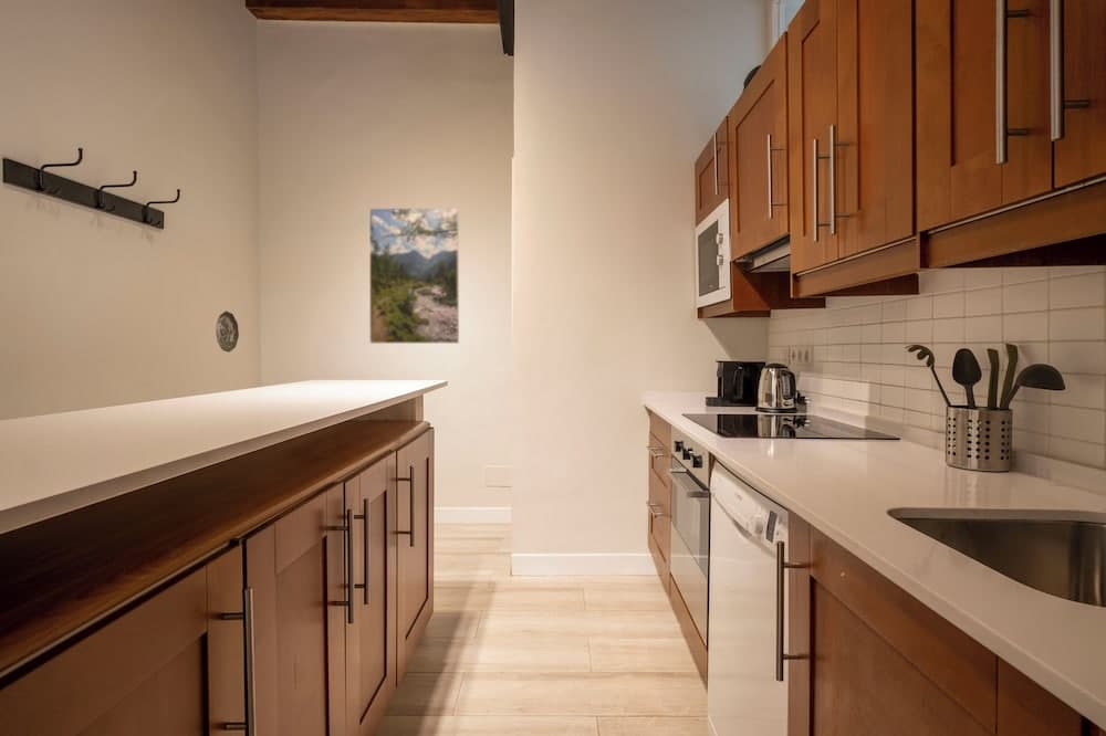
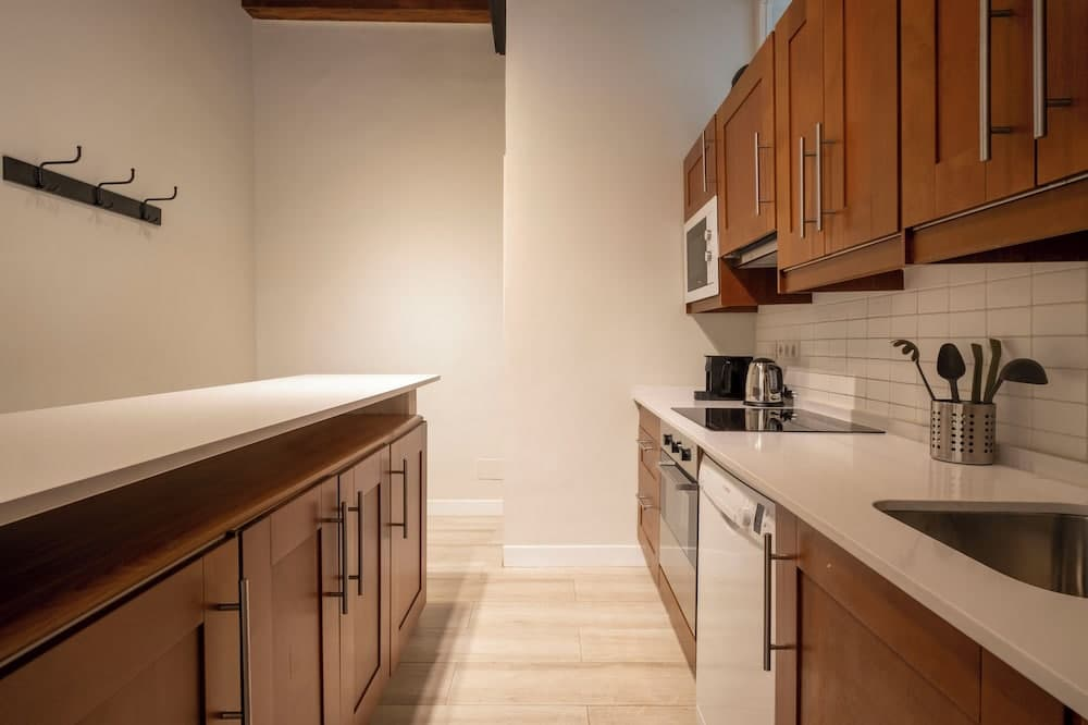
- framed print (414, 275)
- decorative plate (226, 332)
